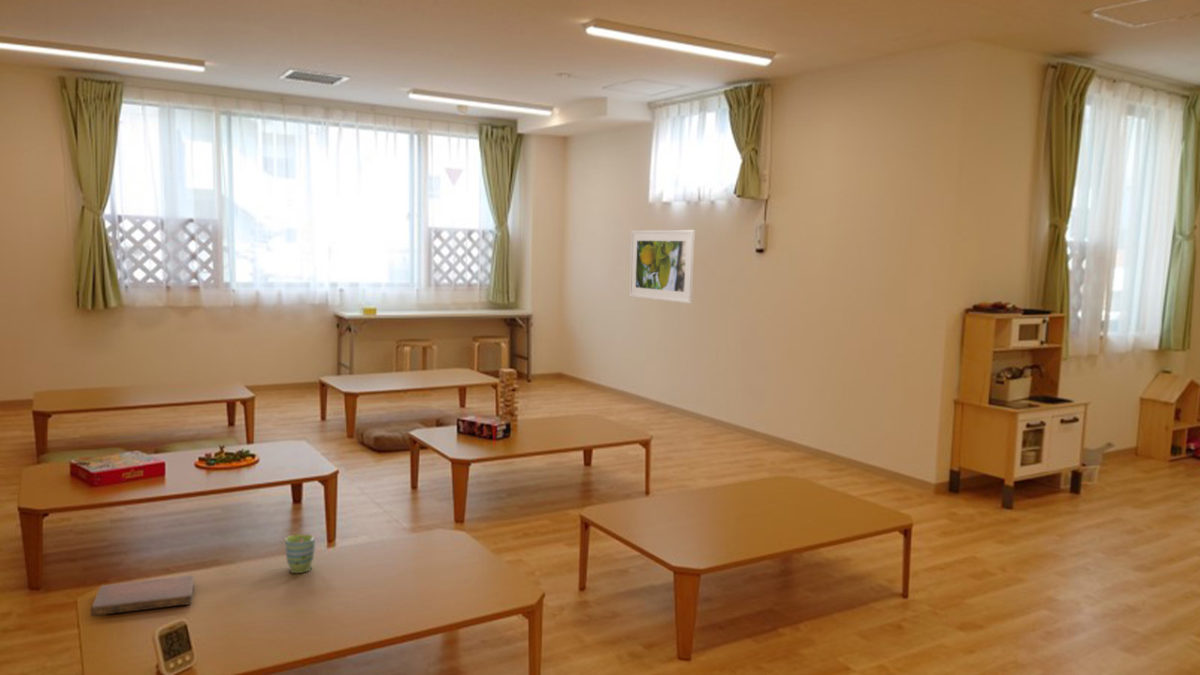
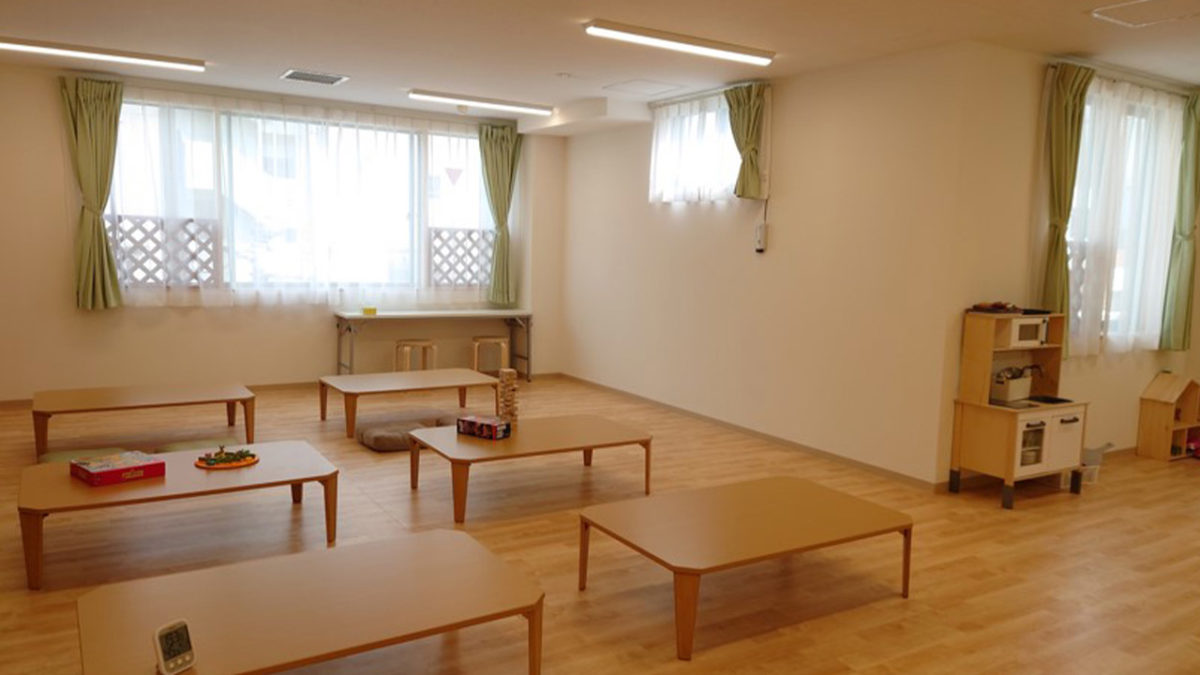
- mug (299, 551)
- notebook (145, 594)
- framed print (660, 265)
